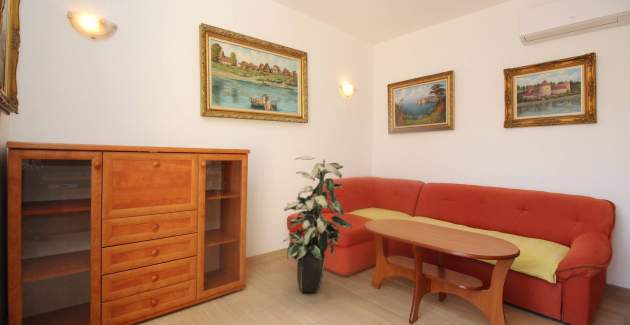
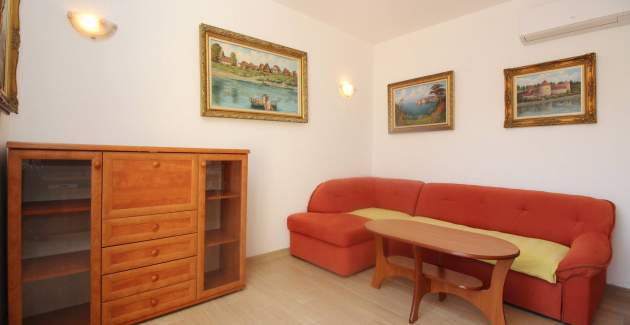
- indoor plant (313, 221)
